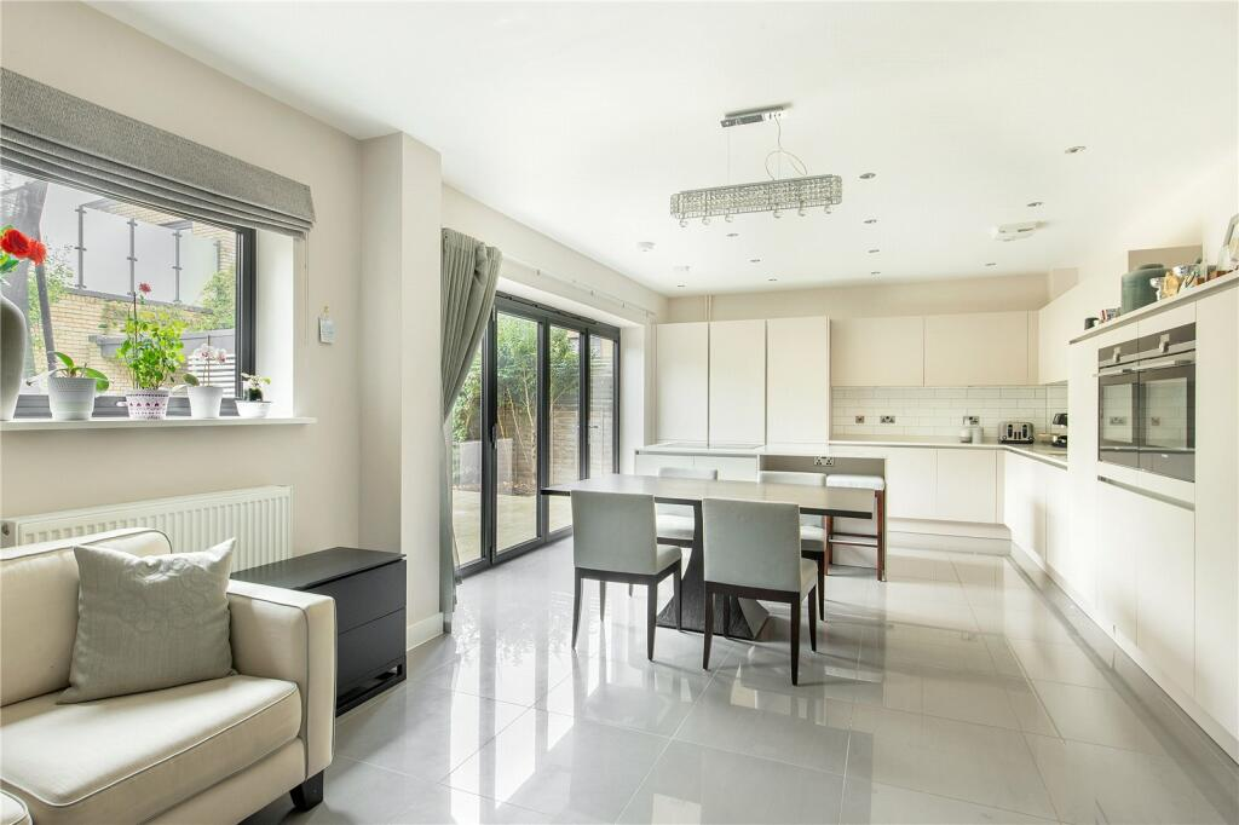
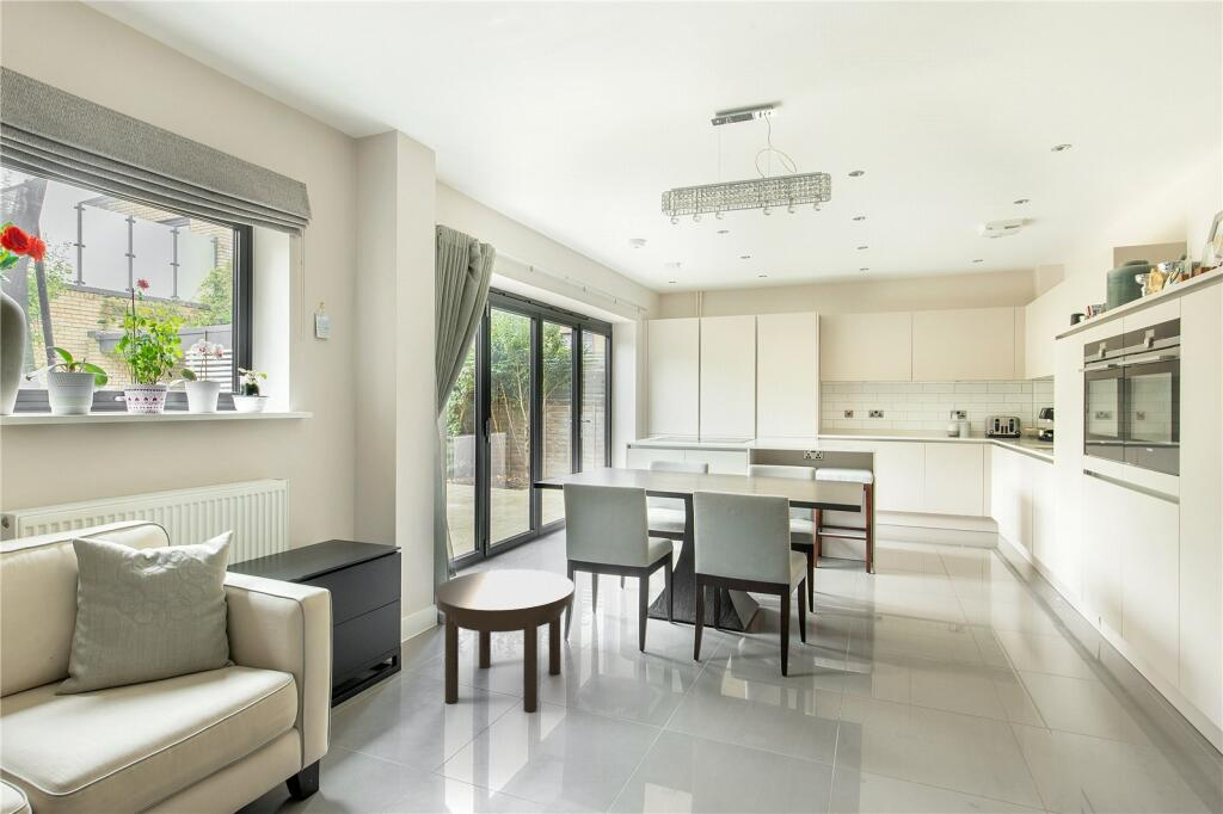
+ side table (505, 630)
